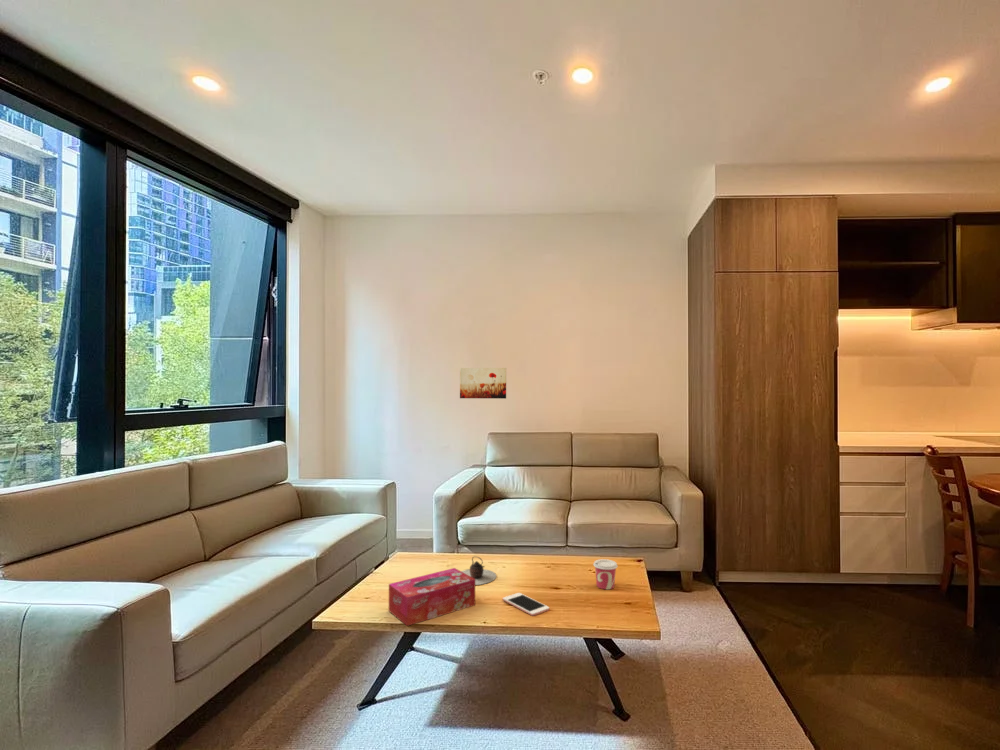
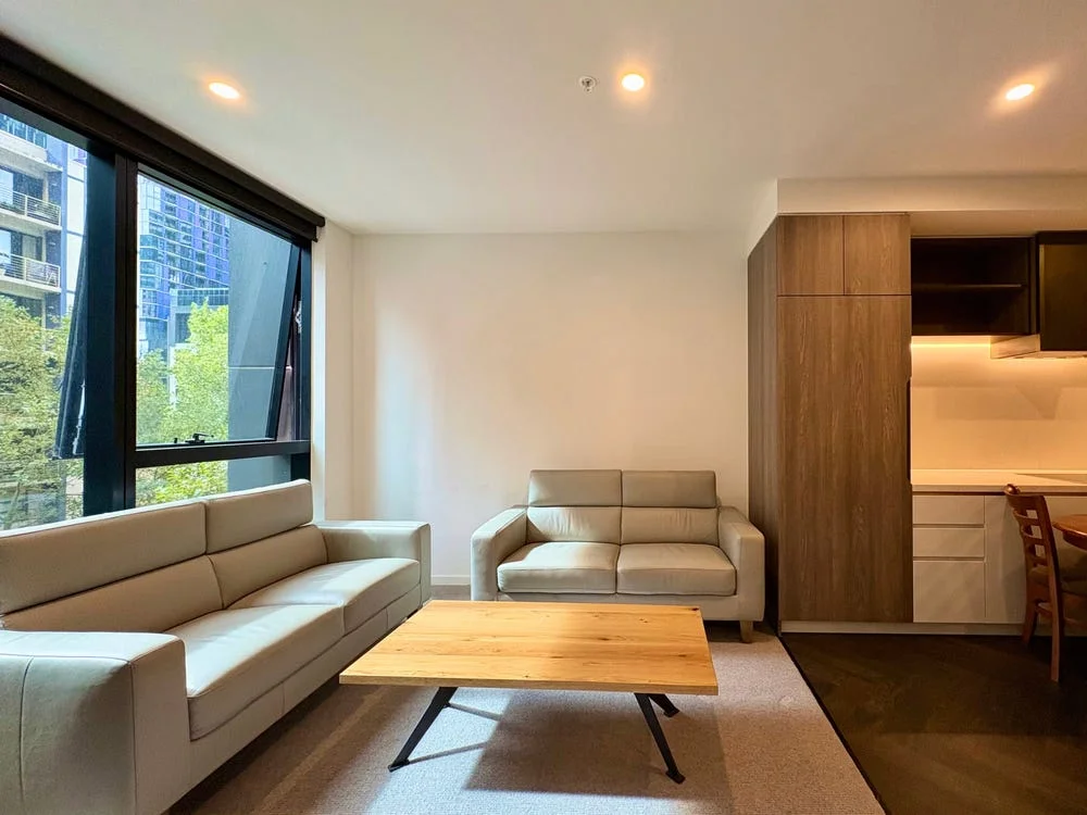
- tissue box (432, 594)
- wall art (483, 383)
- cell phone (525, 603)
- teapot (474, 566)
- cup (605, 574)
